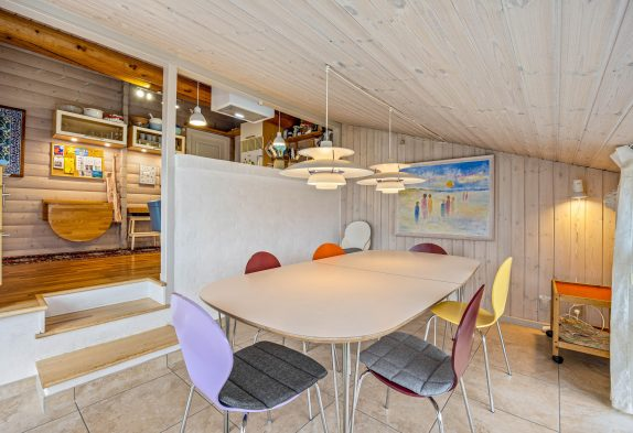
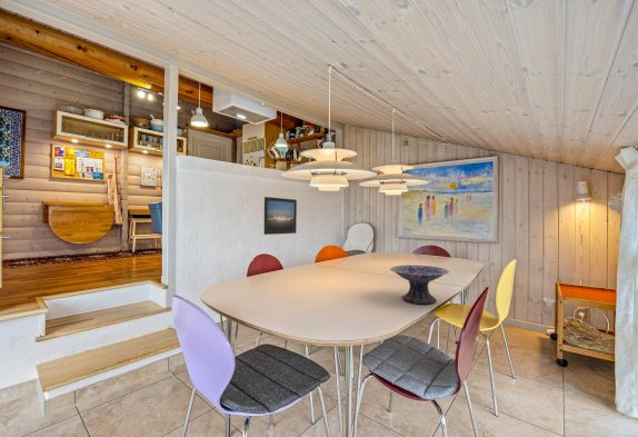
+ decorative bowl (418, 284)
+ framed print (280, 216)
